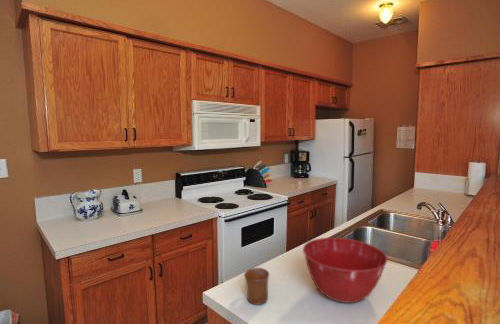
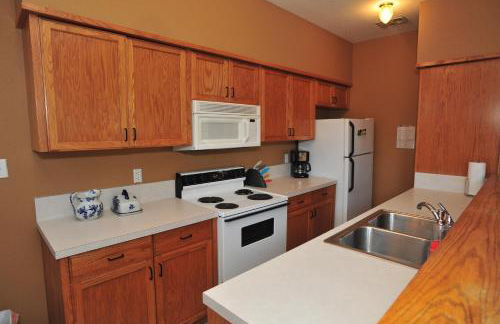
- mixing bowl (343, 272)
- mug (255, 284)
